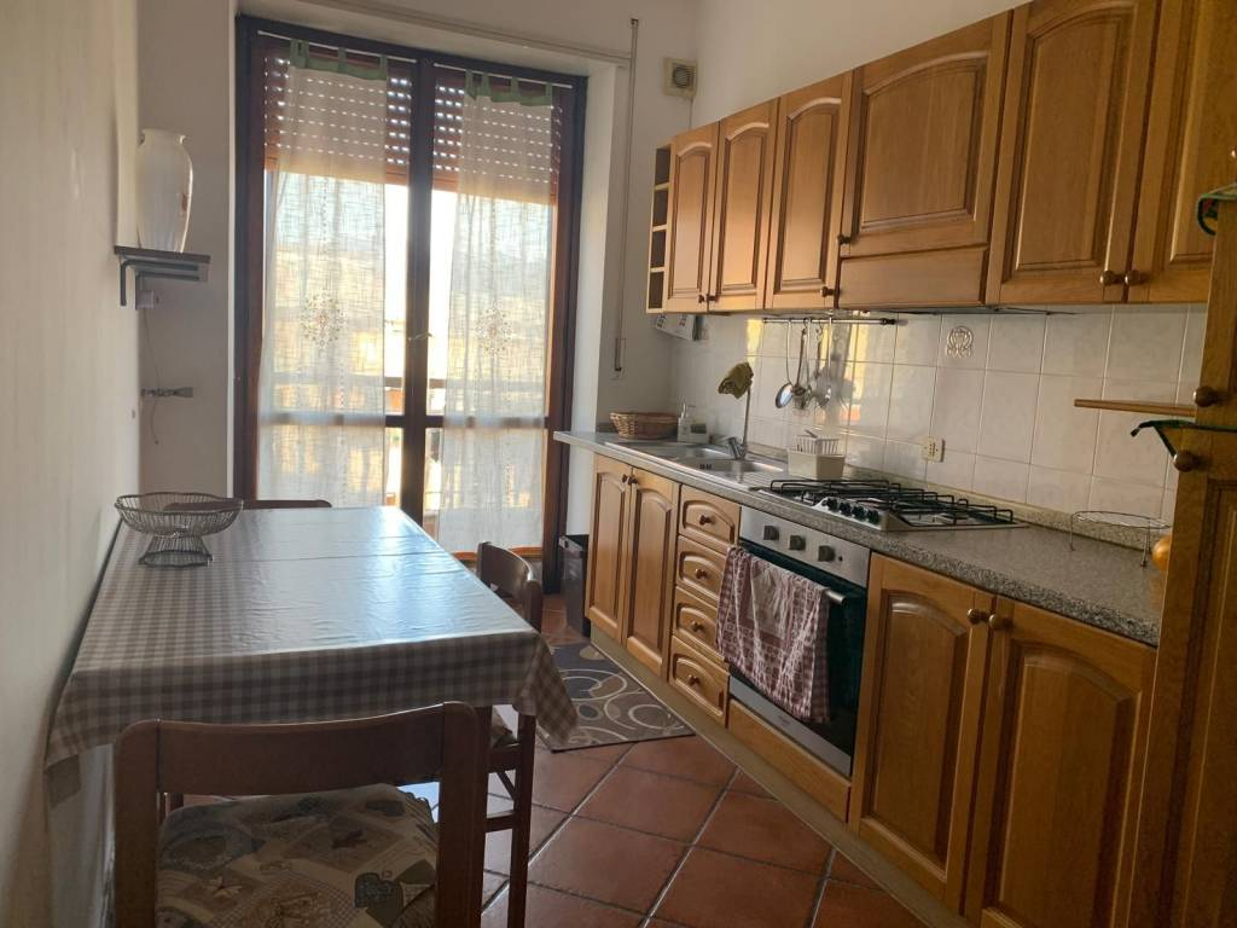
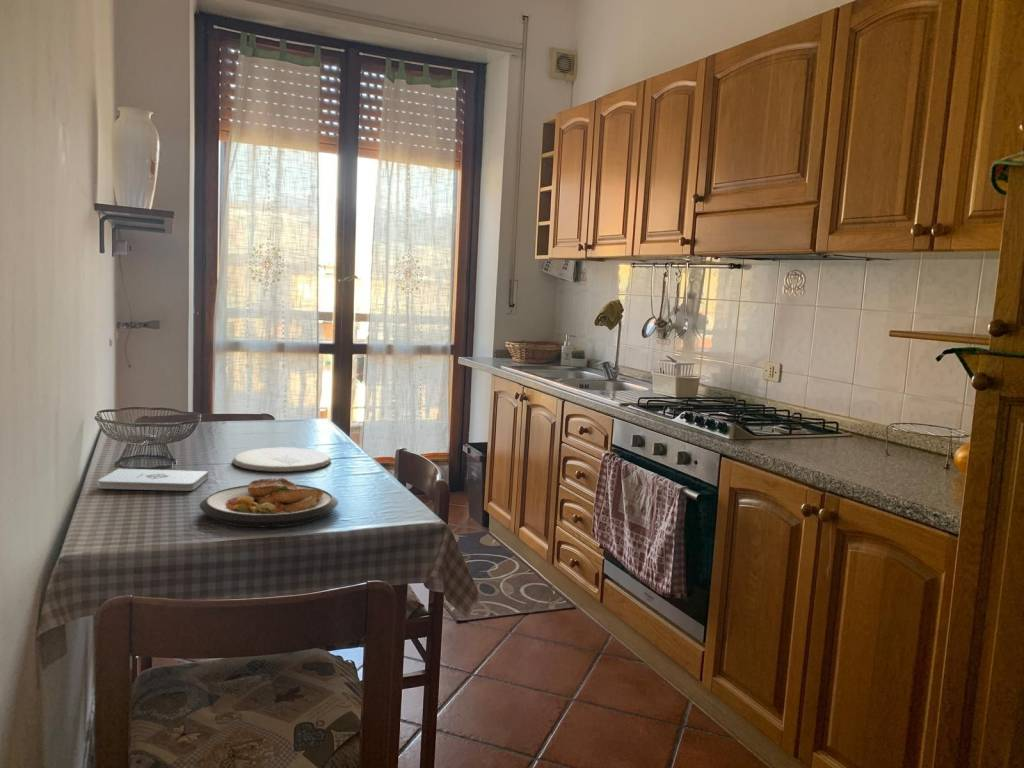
+ plate (270, 499)
+ plate (282, 458)
+ notepad (154, 479)
